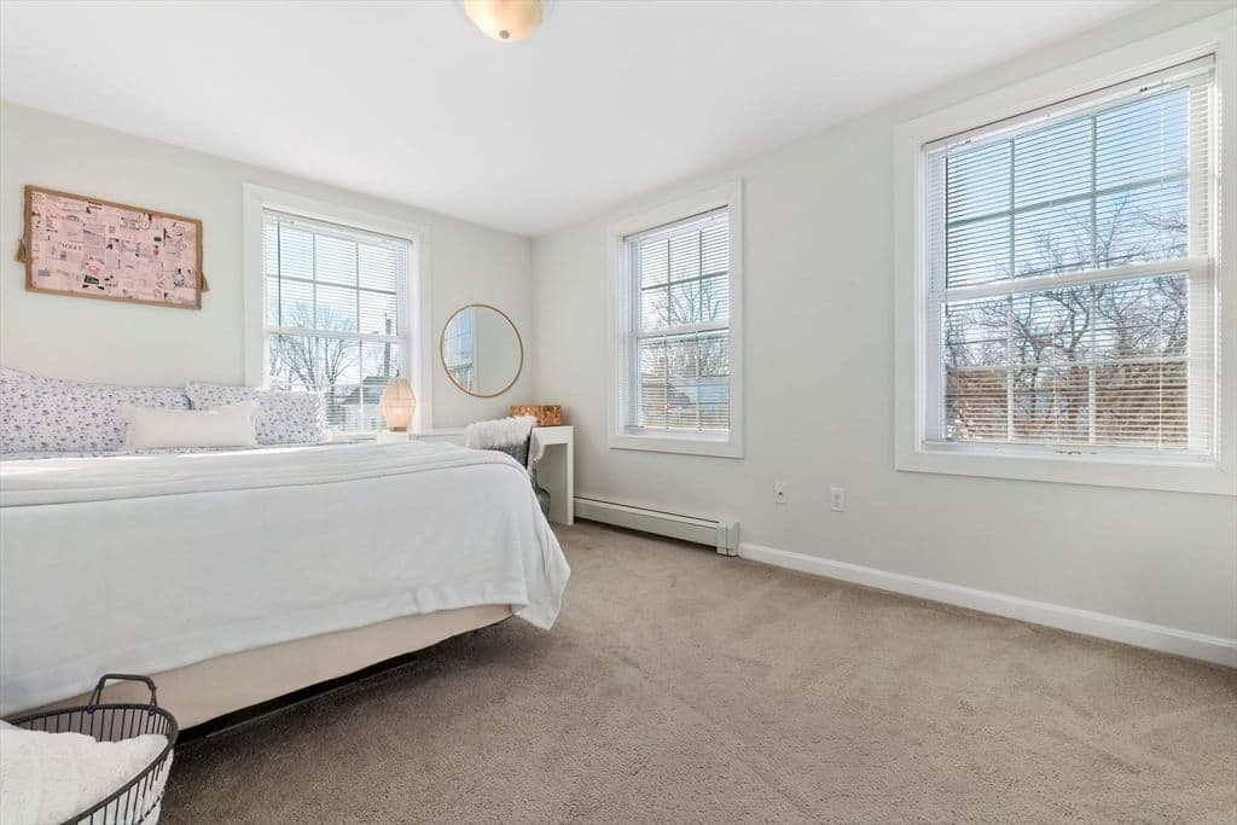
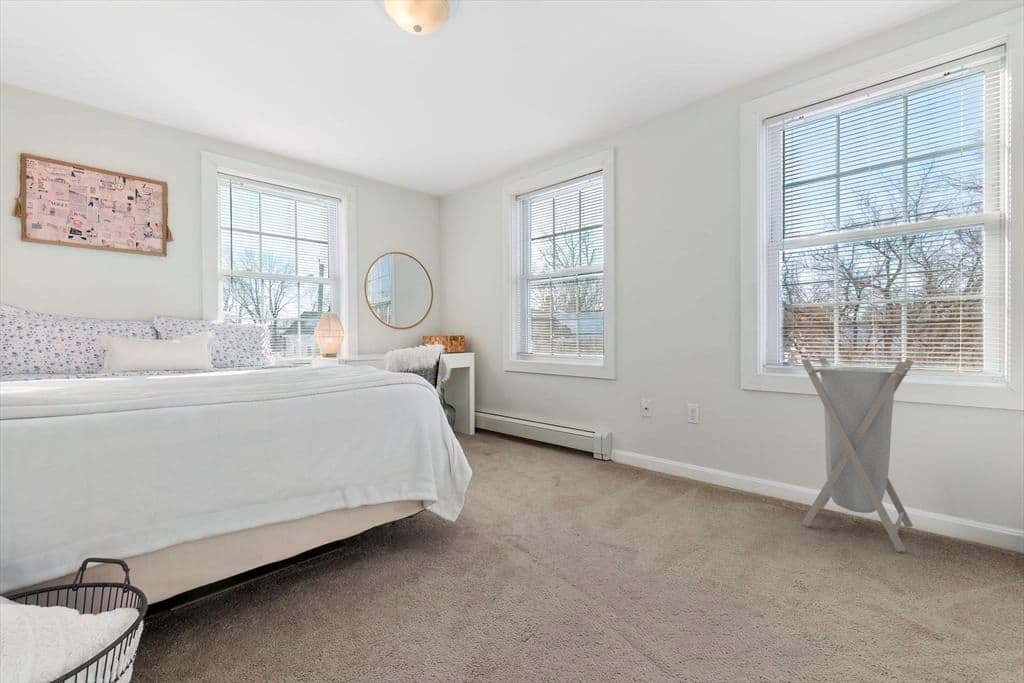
+ laundry hamper (857, 443)
